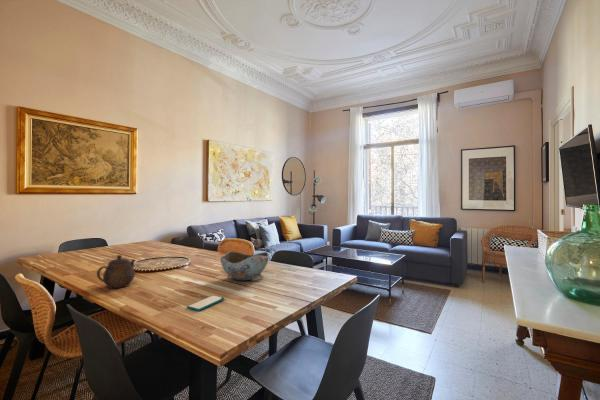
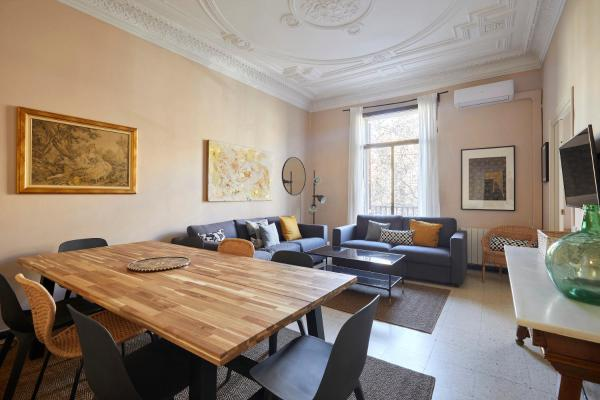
- bowl (245, 265)
- smartphone (206, 302)
- teapot (117, 270)
